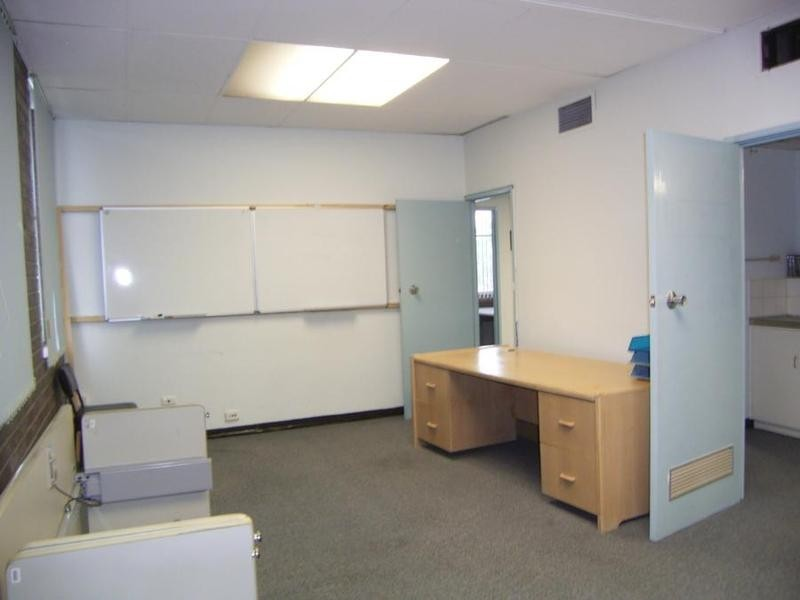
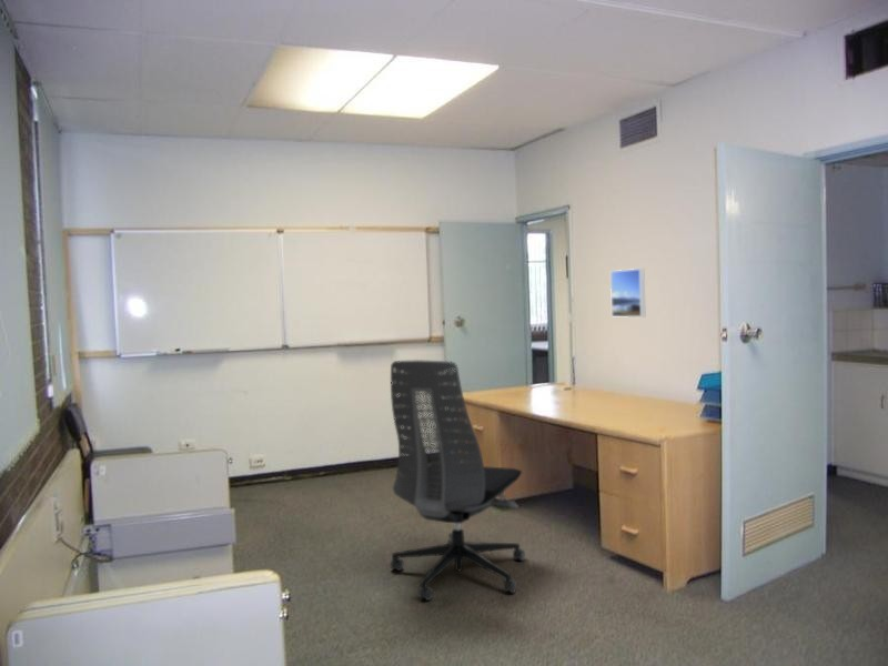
+ office chair (453, 465)
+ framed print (627, 293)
